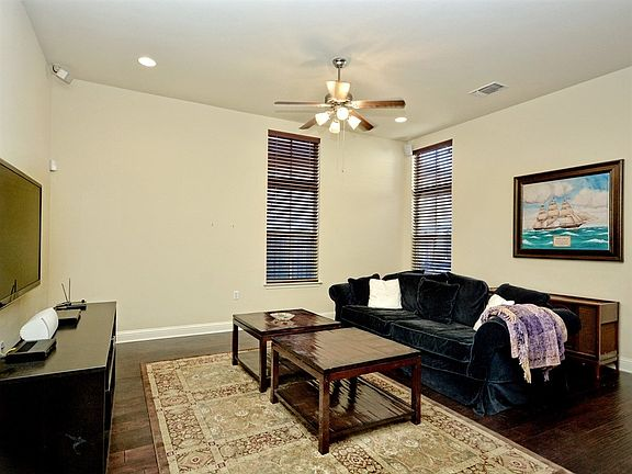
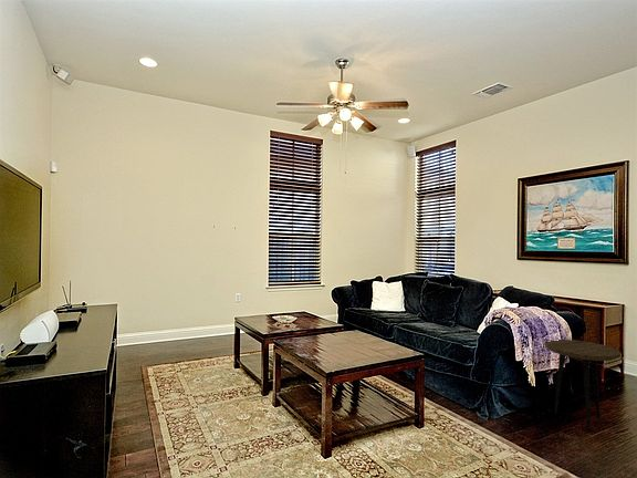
+ side table (584, 384)
